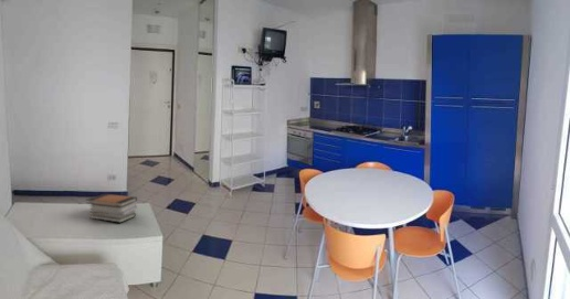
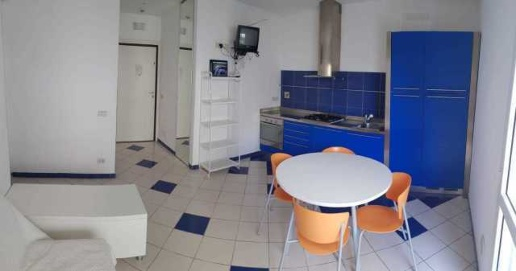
- book stack (113, 207)
